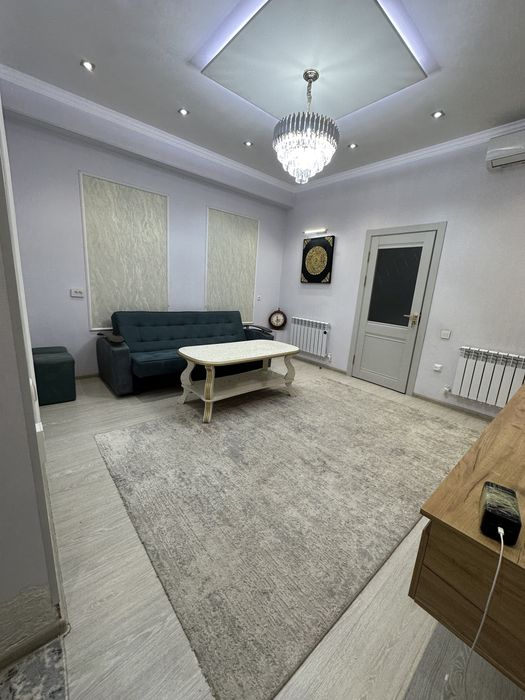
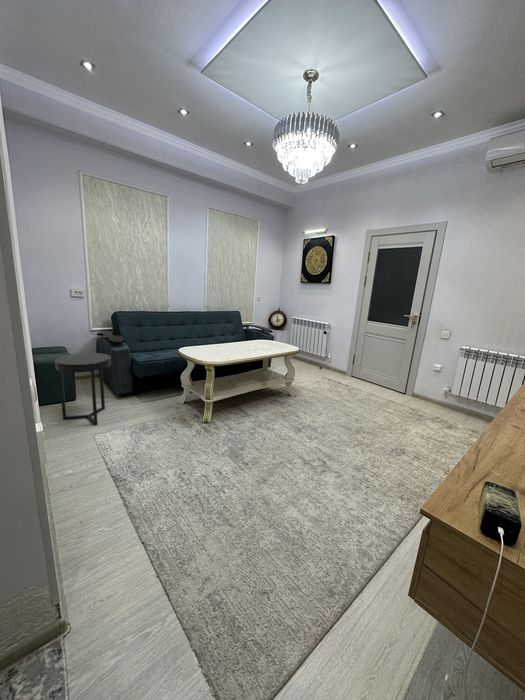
+ side table (91, 385)
